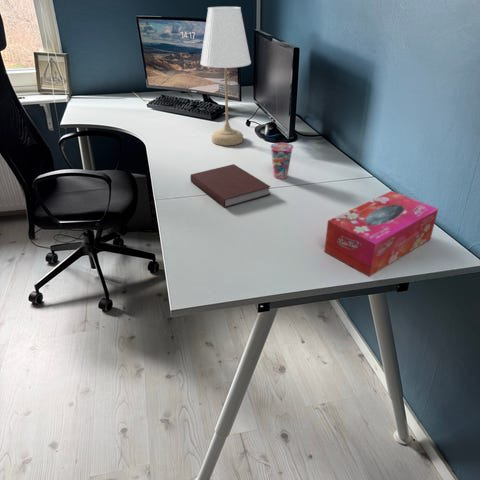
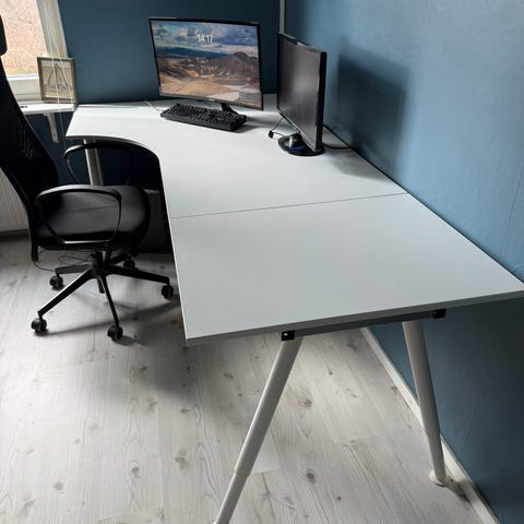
- cup (282, 161)
- tissue box (381, 230)
- notebook (229, 184)
- desk lamp (226, 79)
